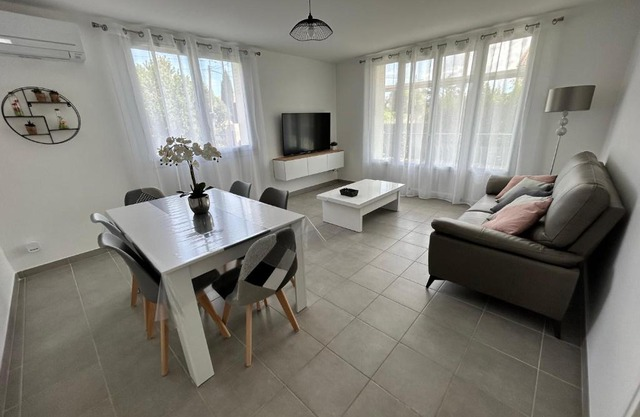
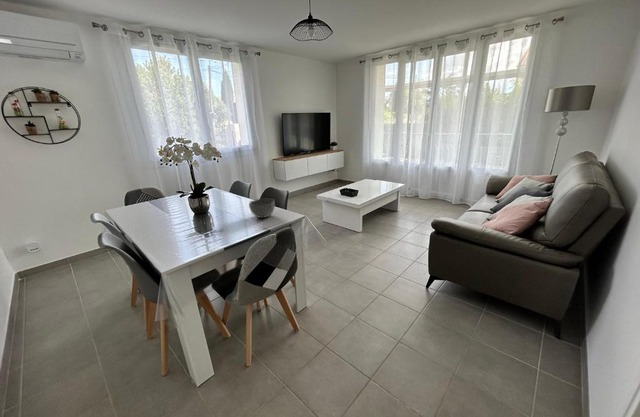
+ bowl (262, 209)
